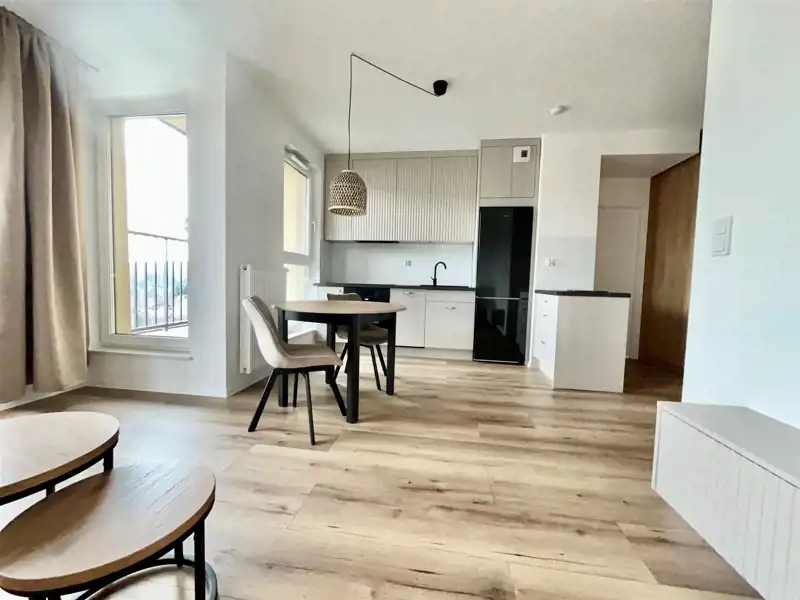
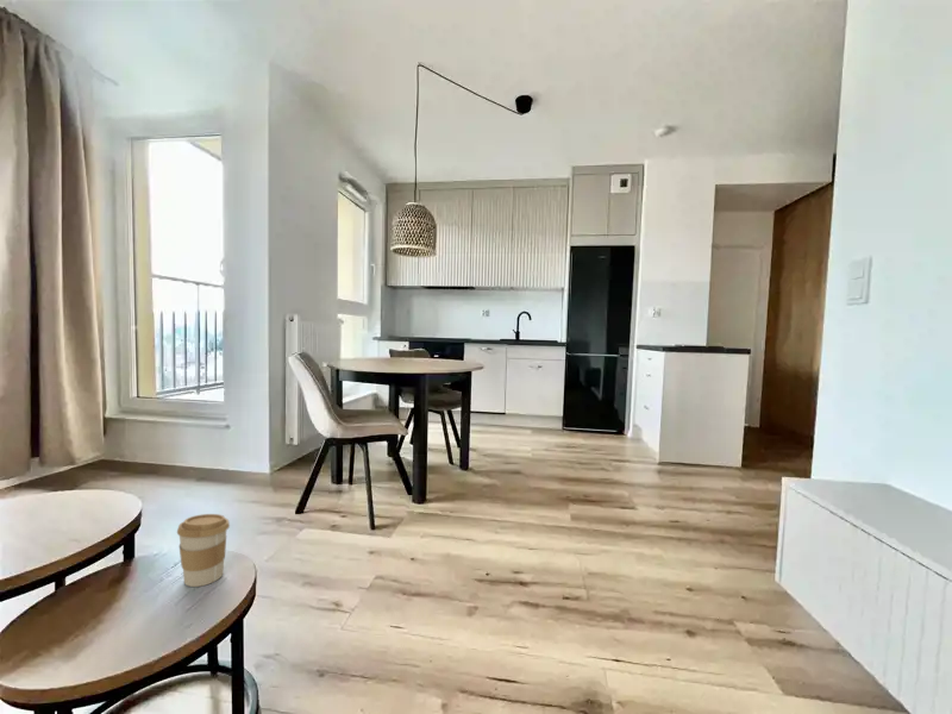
+ coffee cup (203, 546)
